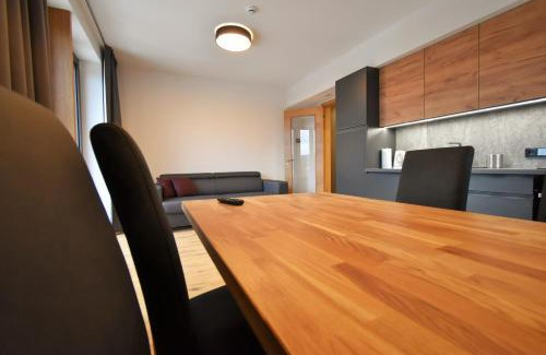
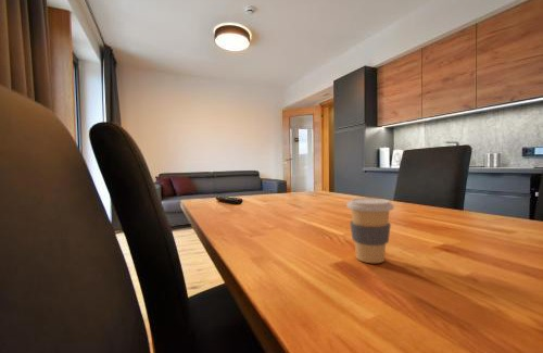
+ coffee cup (369, 229)
